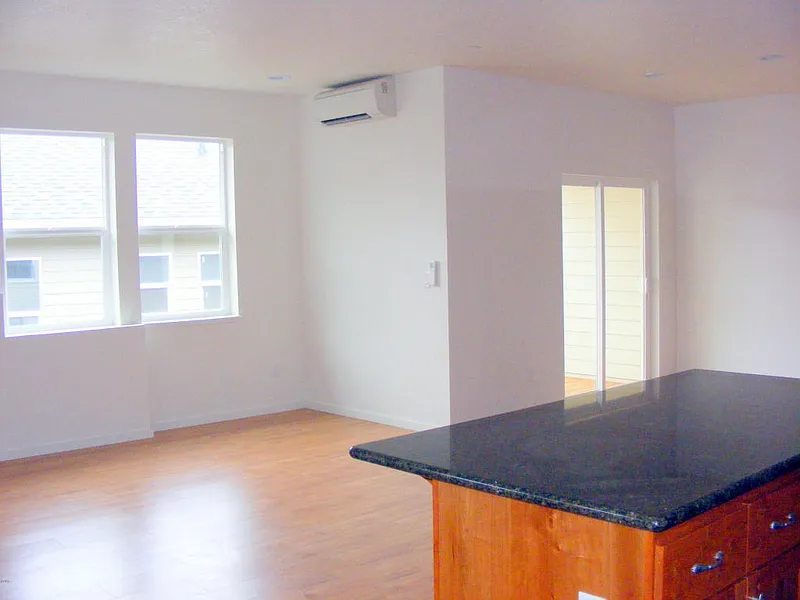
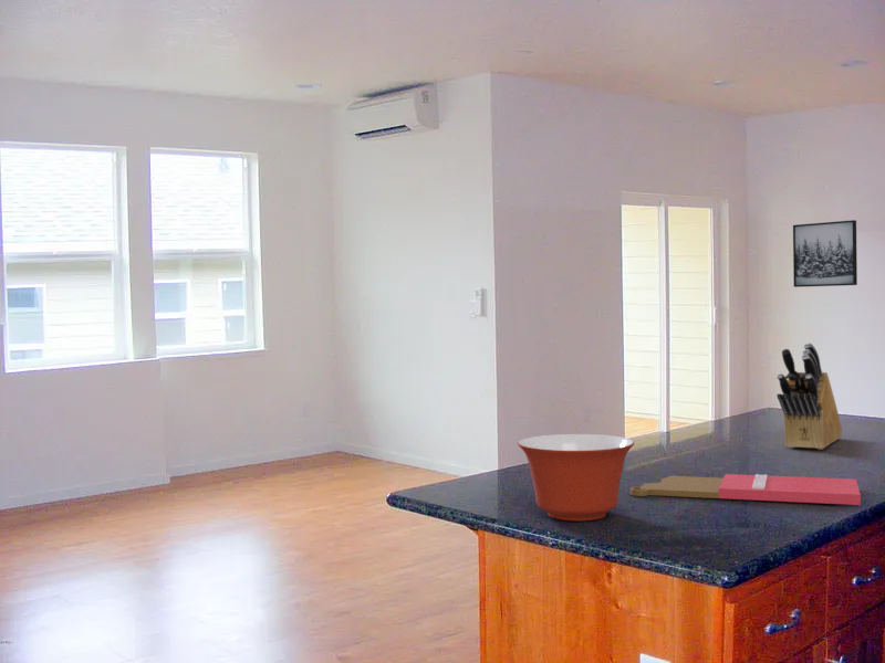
+ cutting board (742, 486)
+ knife block (809, 392)
+ mixing bowl (575, 477)
+ wall art (824, 254)
